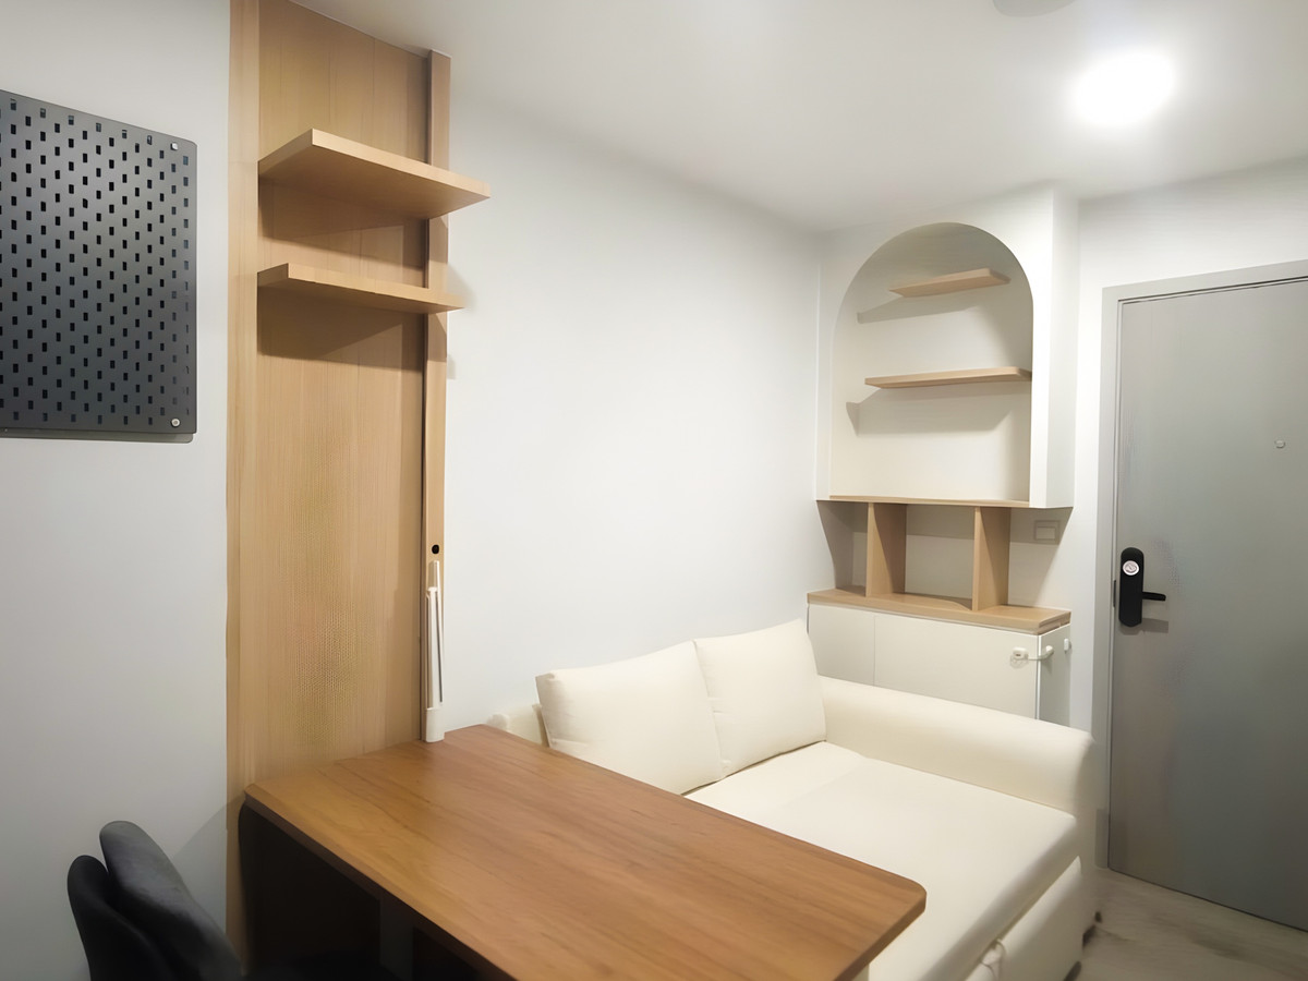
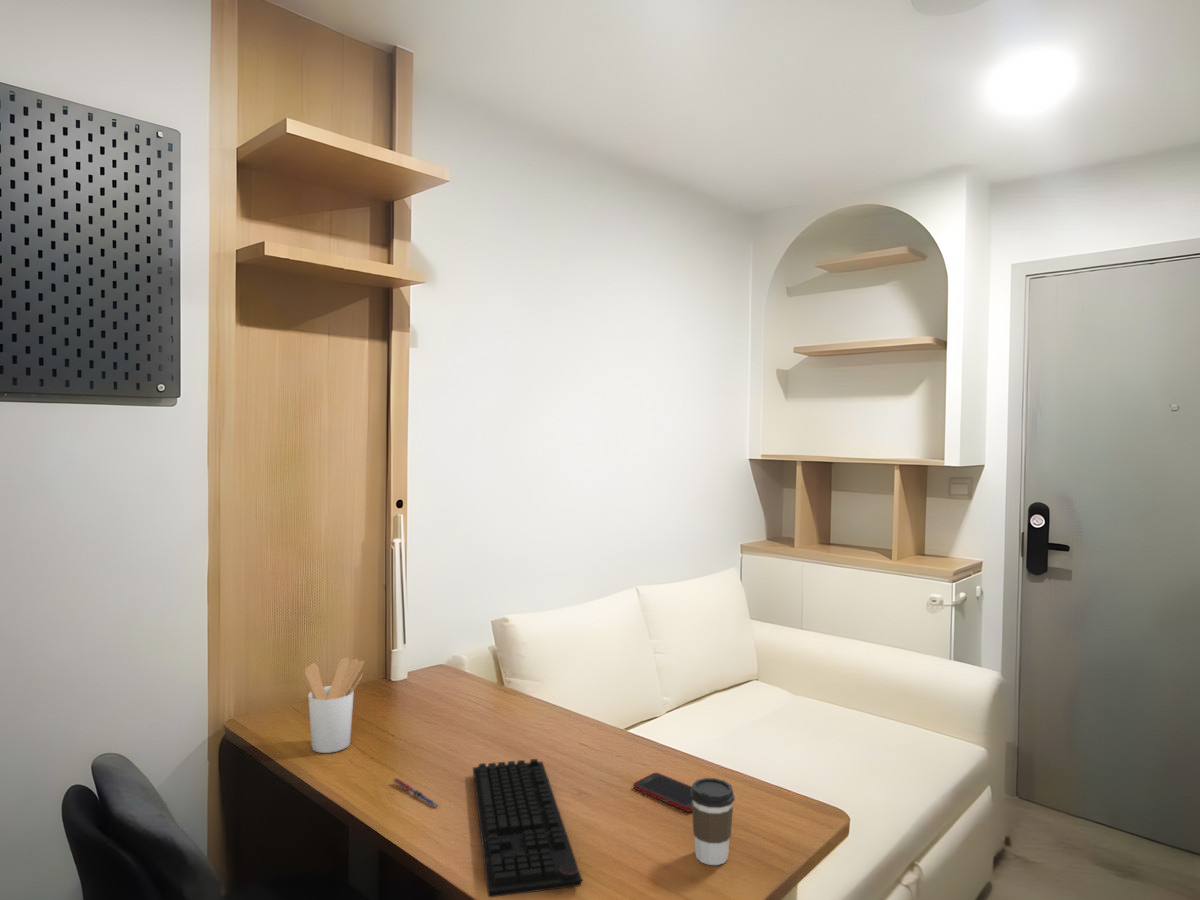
+ cell phone (671, 791)
+ coffee cup (711, 821)
+ keyboard (519, 817)
+ pen (415, 791)
+ utensil holder (337, 702)
